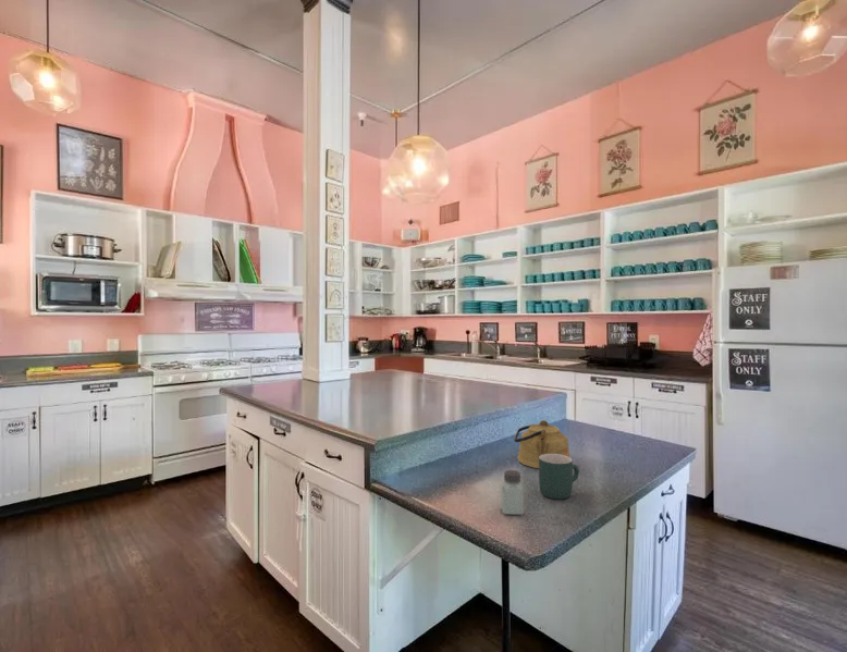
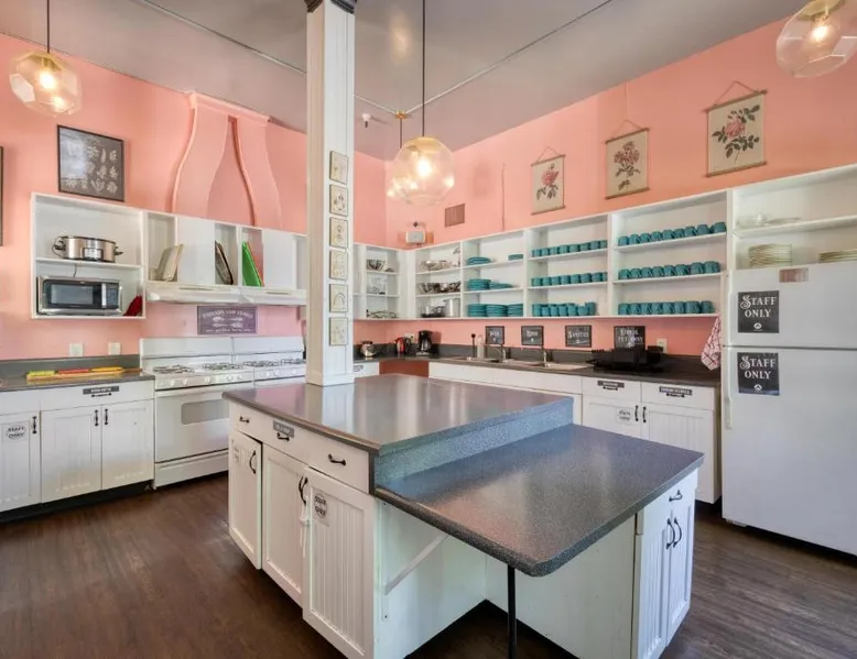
- kettle (542, 441)
- saltshaker (512, 491)
- mug (557, 475)
